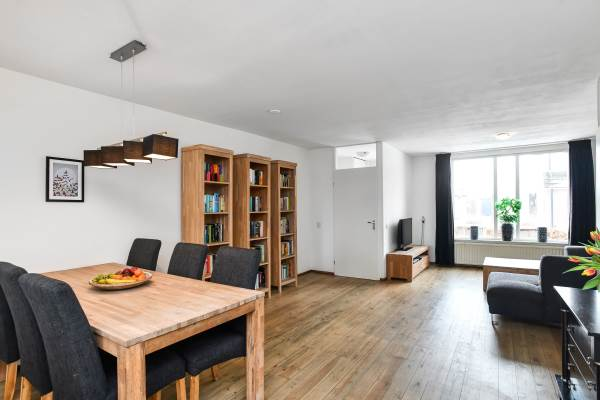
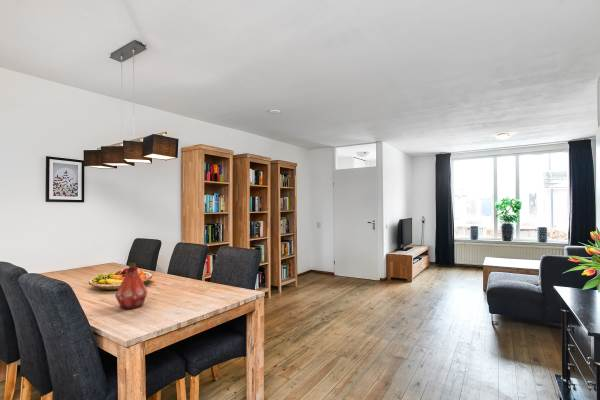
+ bottle (131, 284)
